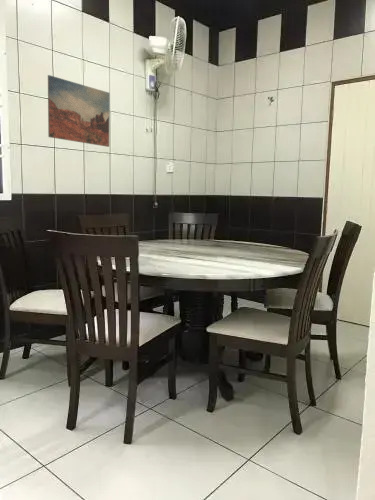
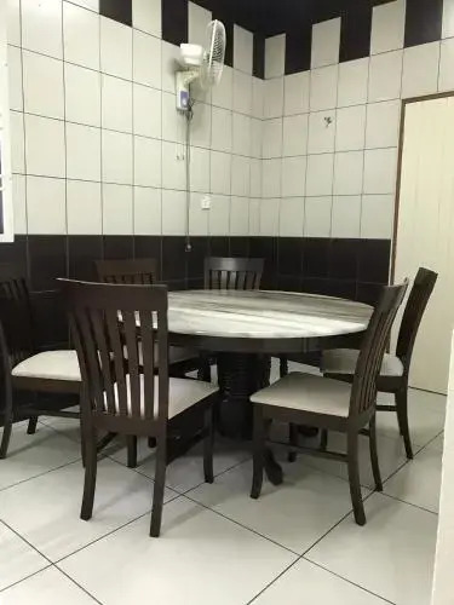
- wall art (80, 113)
